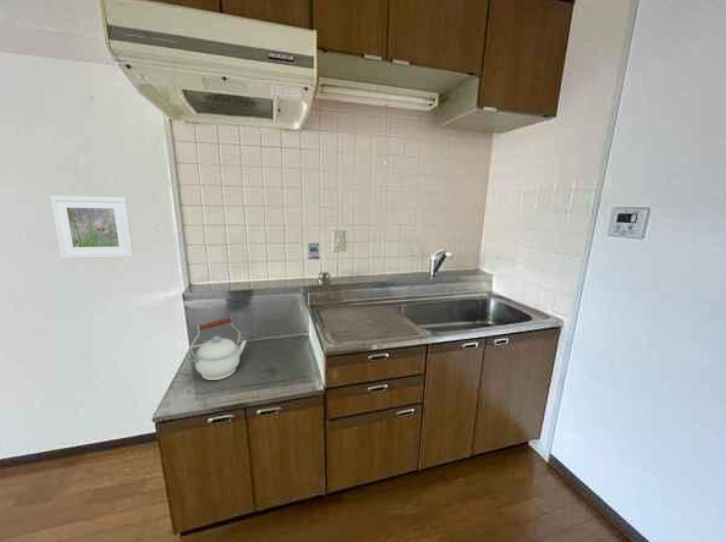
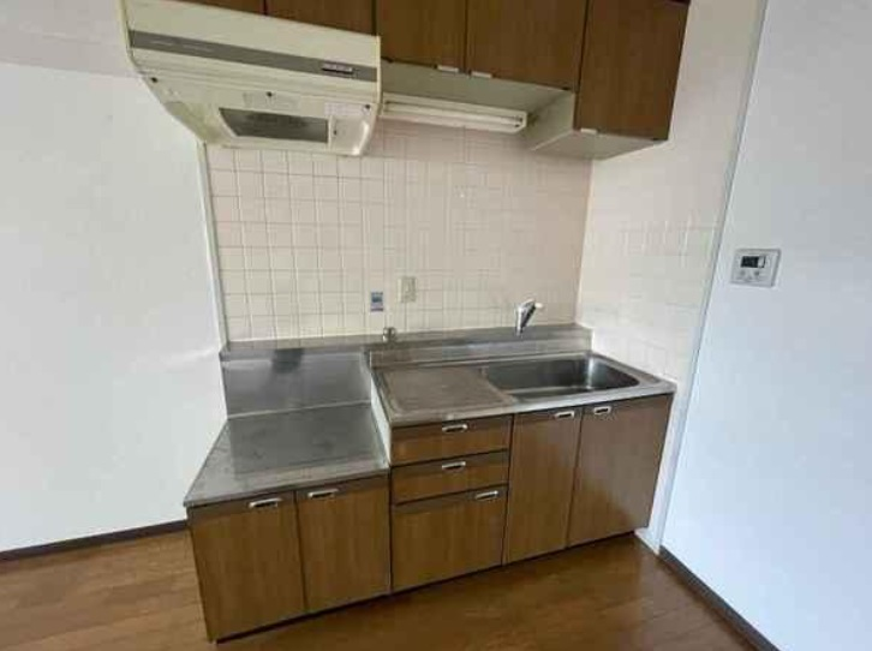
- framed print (94, 227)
- kettle (220, 345)
